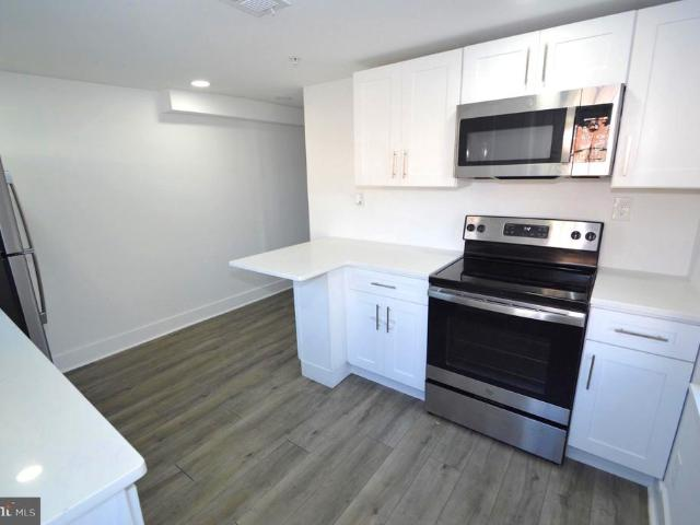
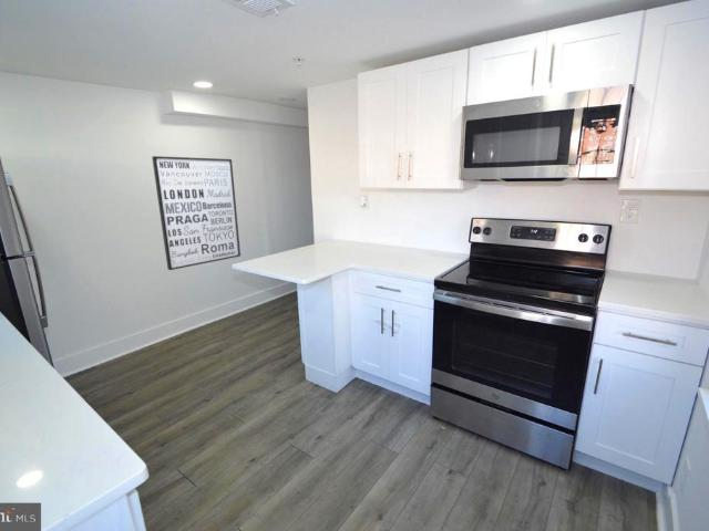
+ wall art (201, 211)
